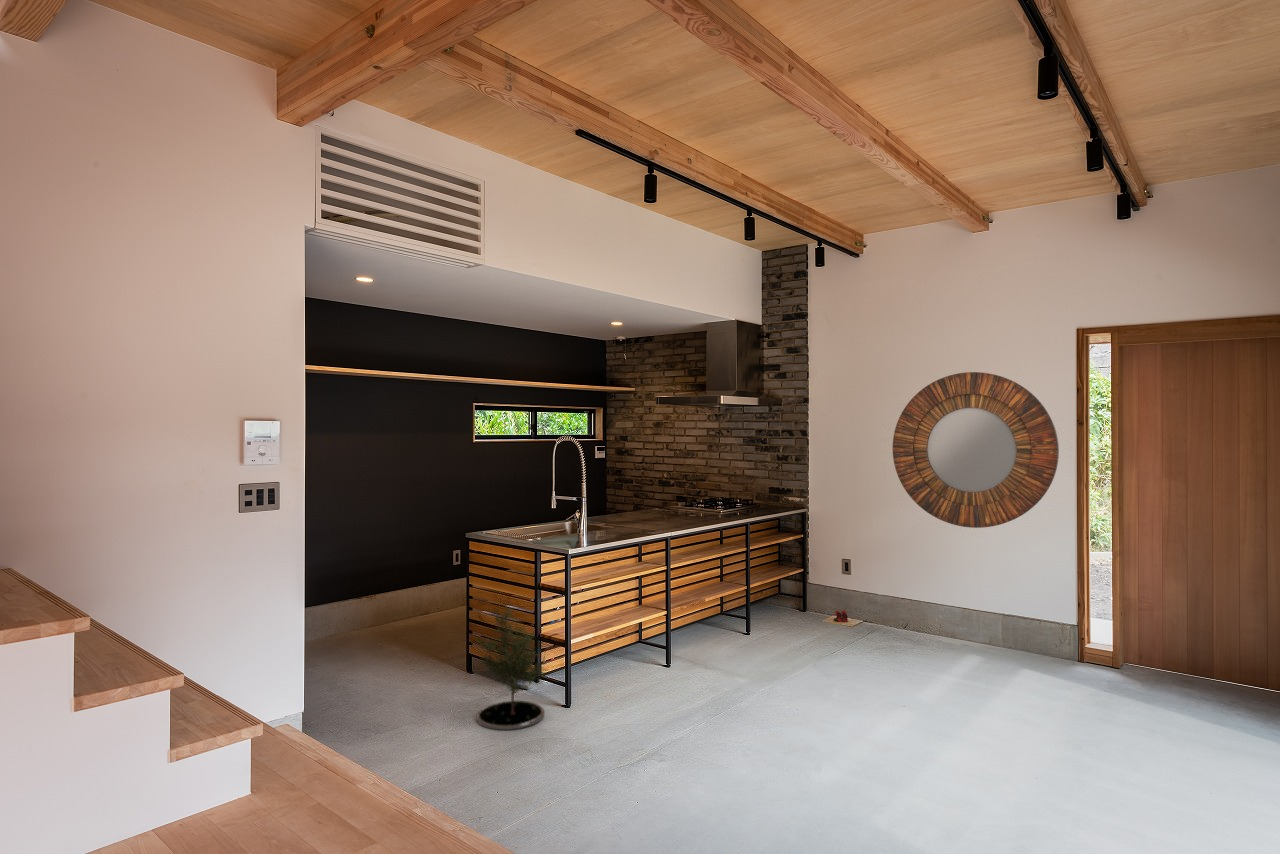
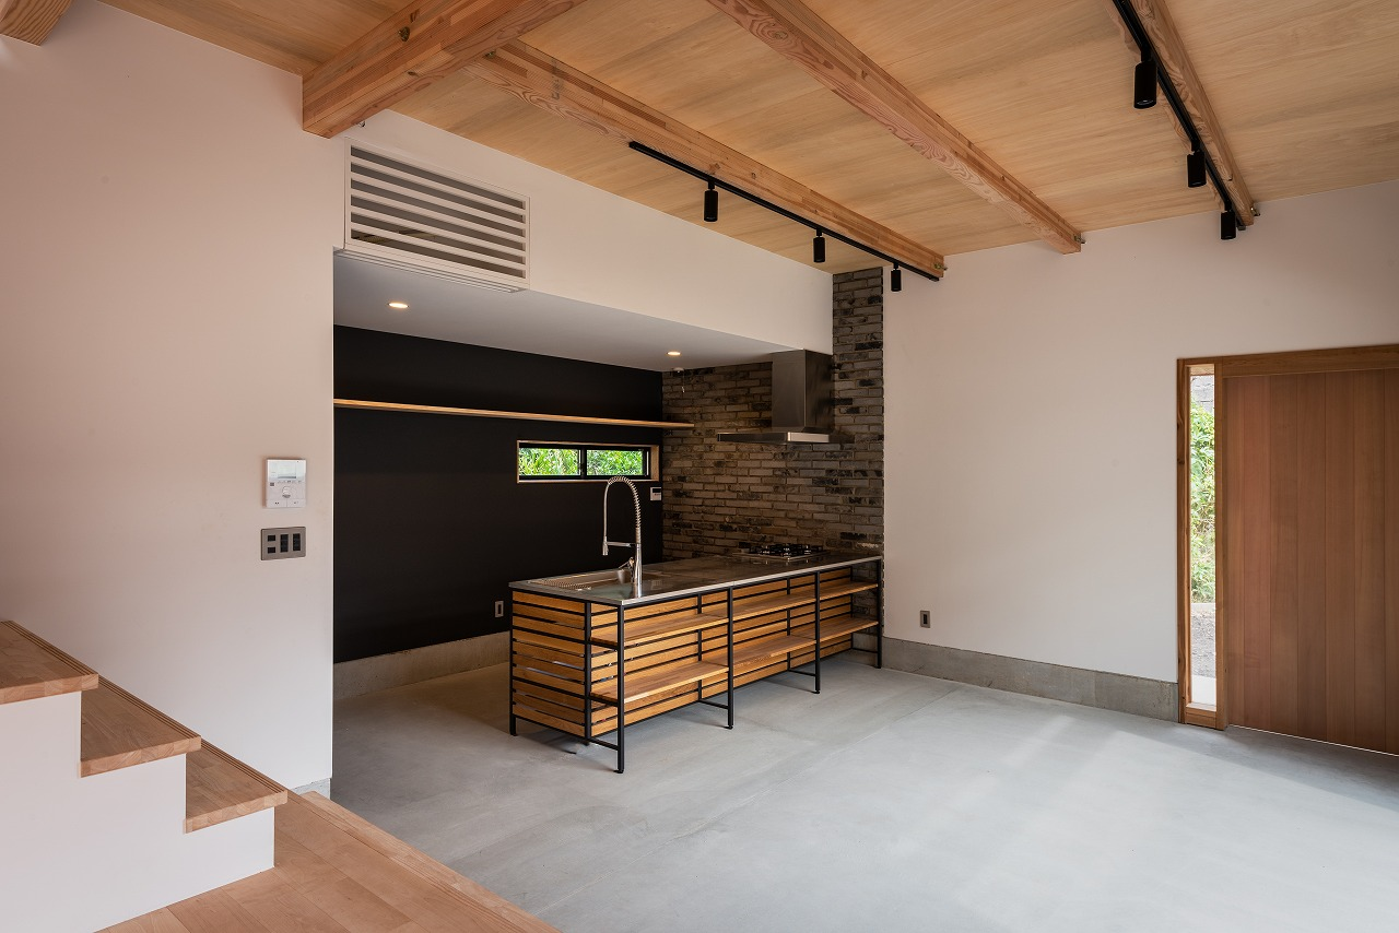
- potted tree (513, 656)
- home mirror (970, 449)
- slippers (842, 616)
